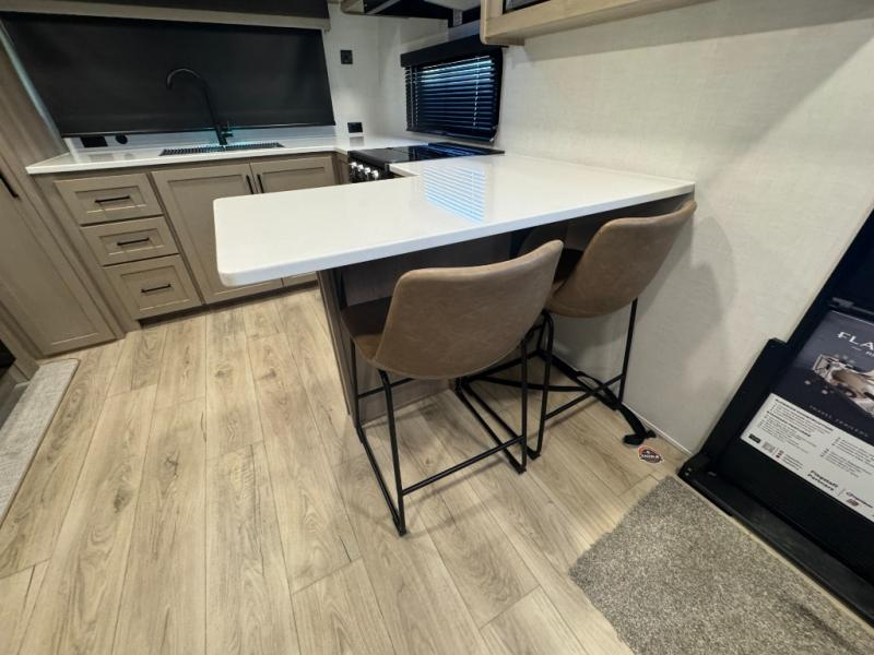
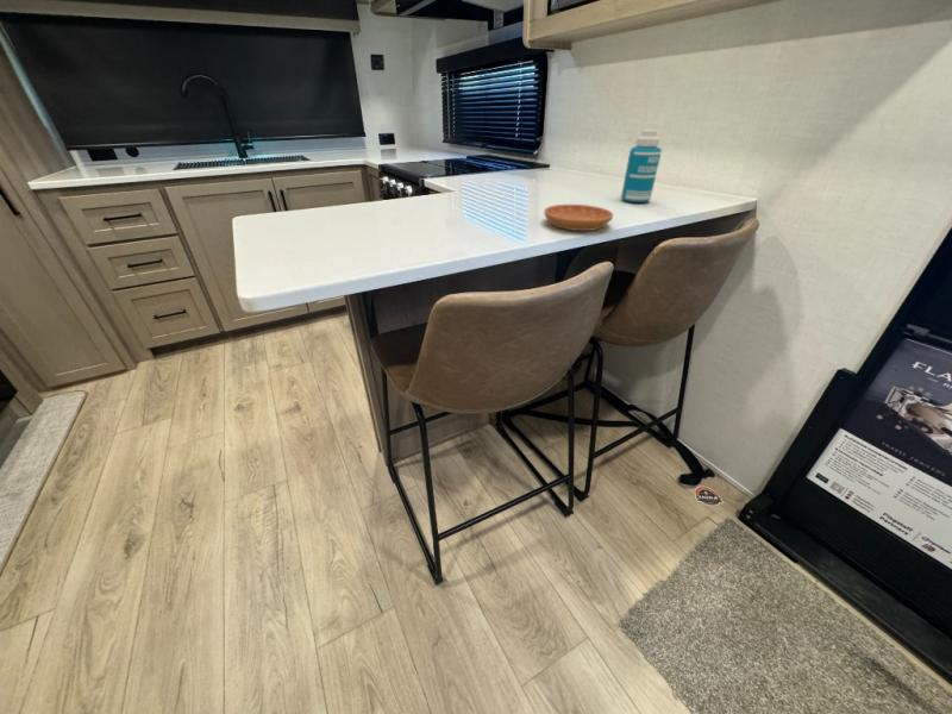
+ bottle (641, 167)
+ saucer (577, 217)
